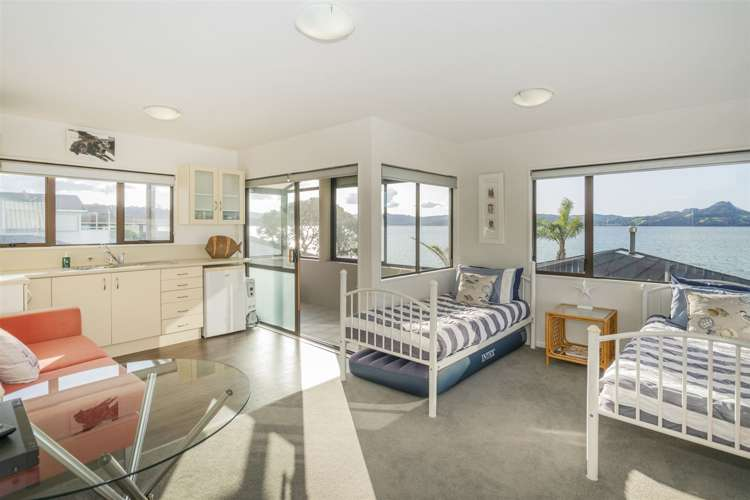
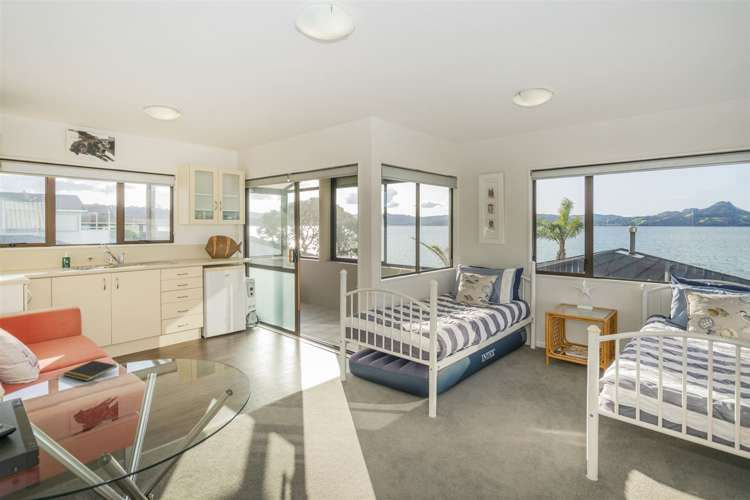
+ notepad (90, 370)
